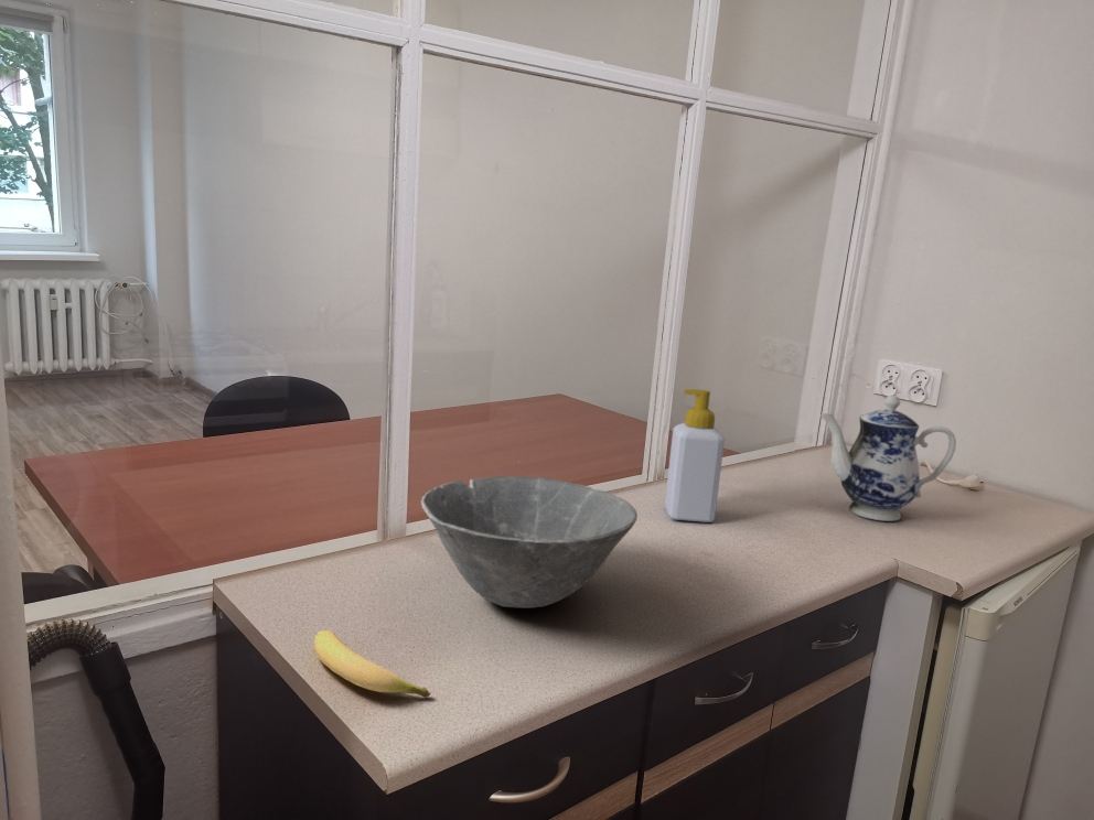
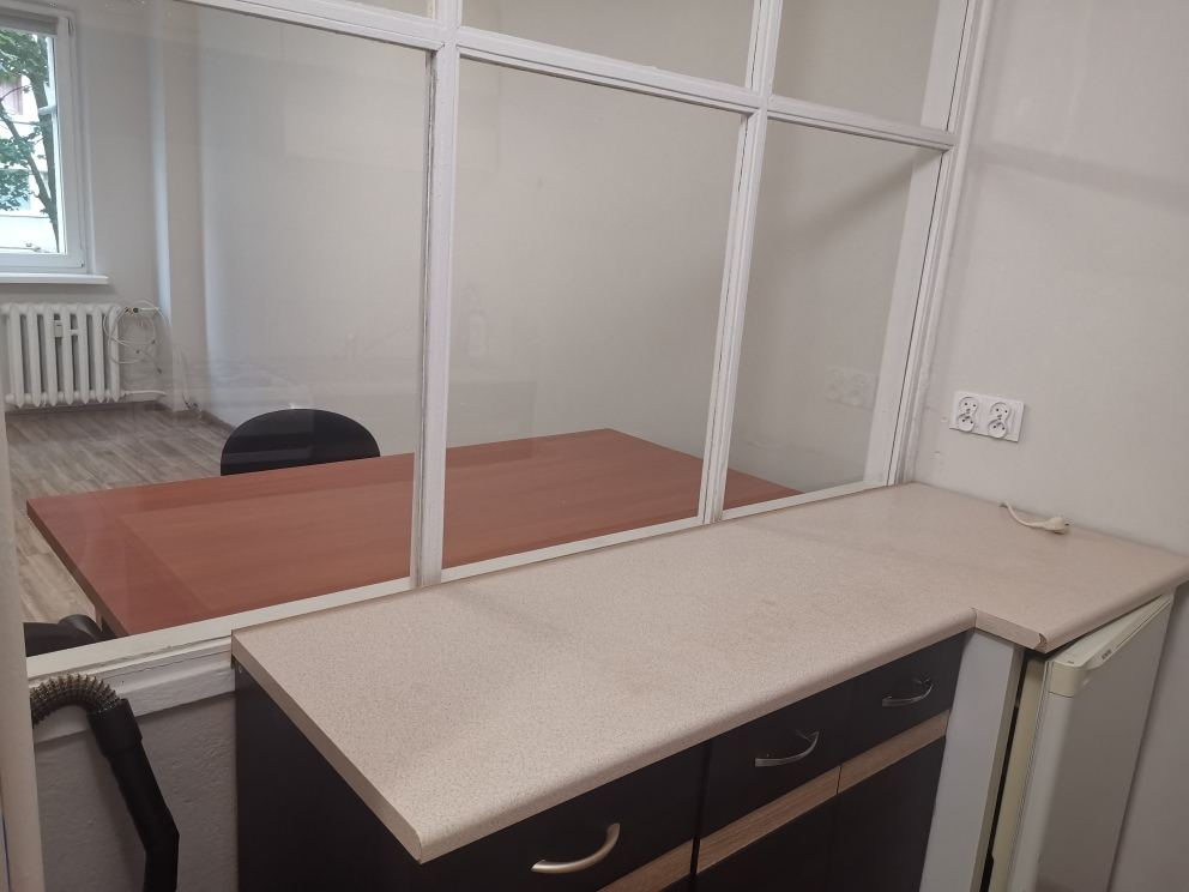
- soap bottle (696, 453)
- teapot (883, 454)
- banana (361, 658)
- bowl (526, 551)
